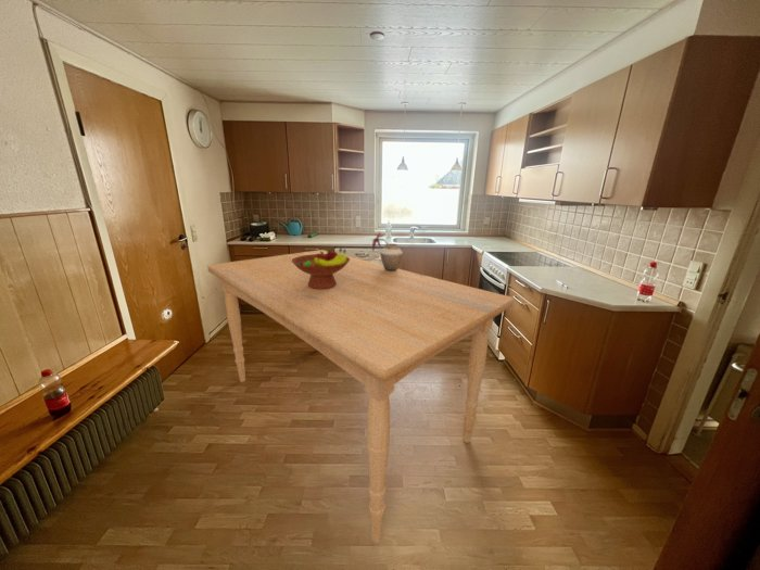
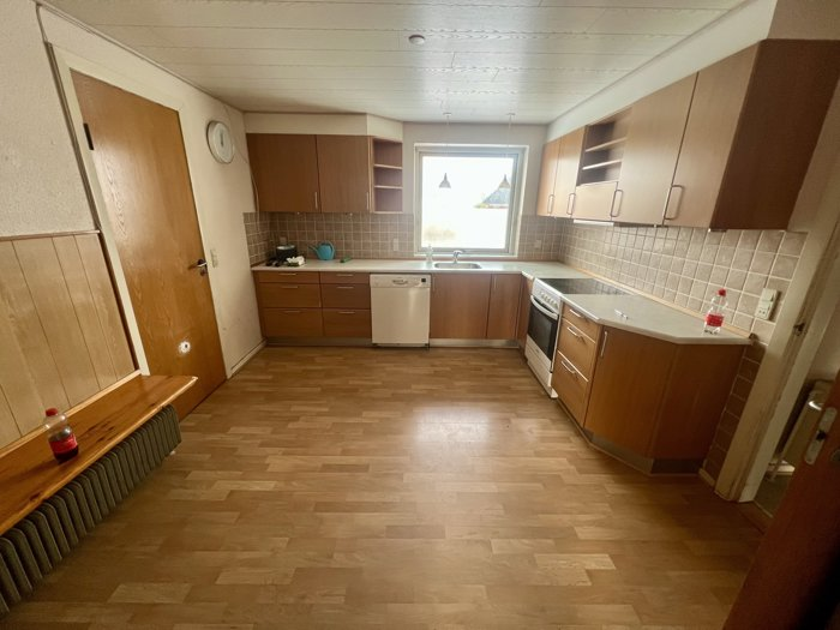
- dining table (339, 346)
- vase (387, 251)
- fruit bowl (321, 267)
